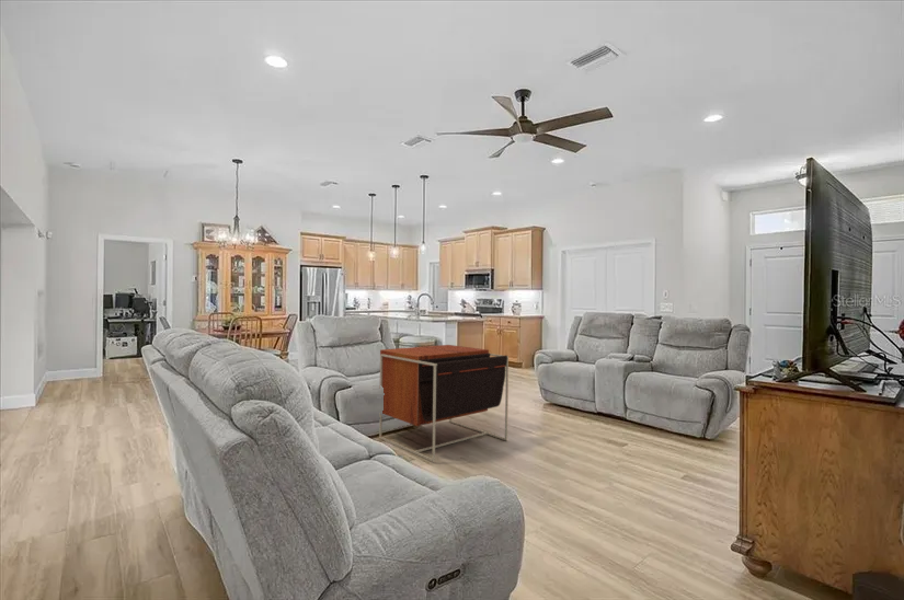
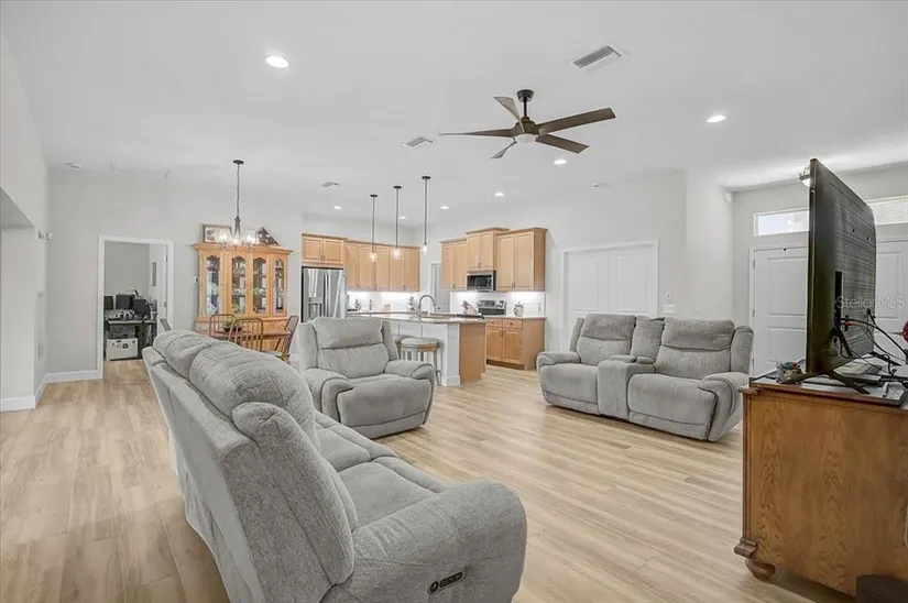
- side table (443, 394)
